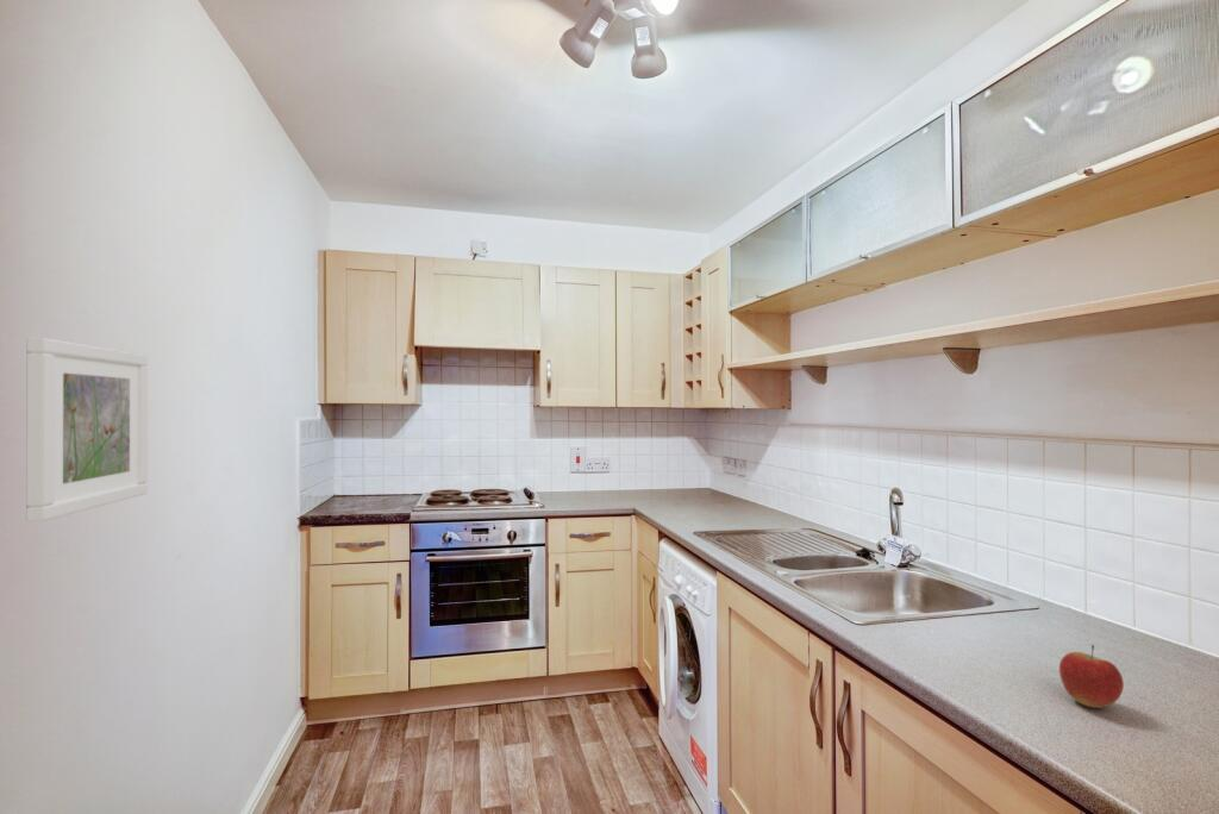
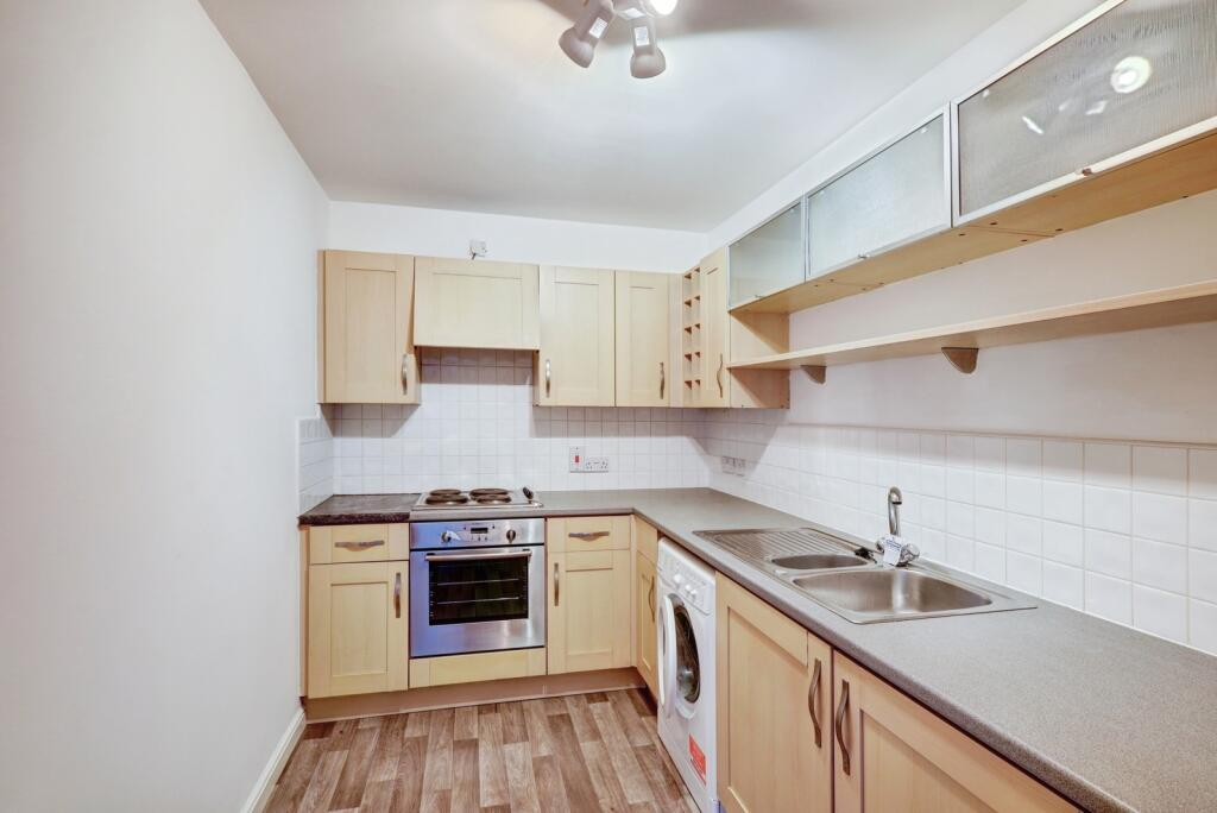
- apple (1089, 675)
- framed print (95, 426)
